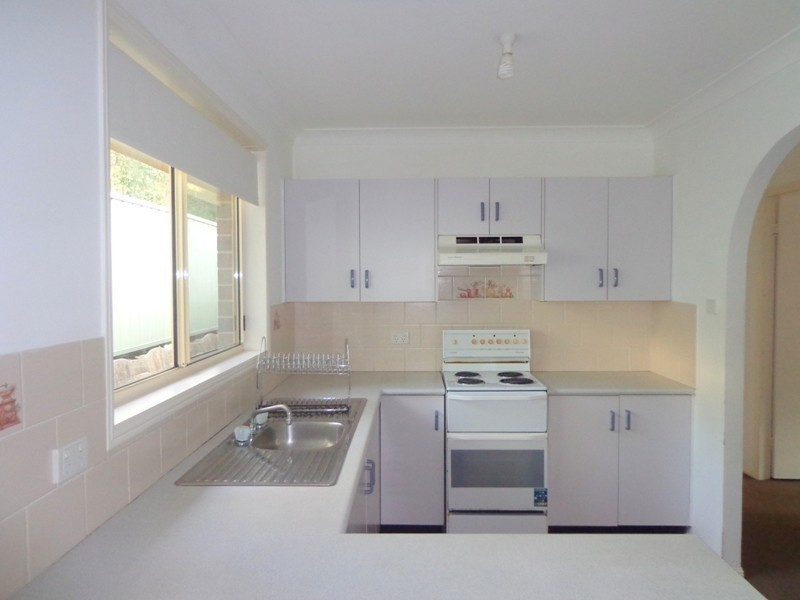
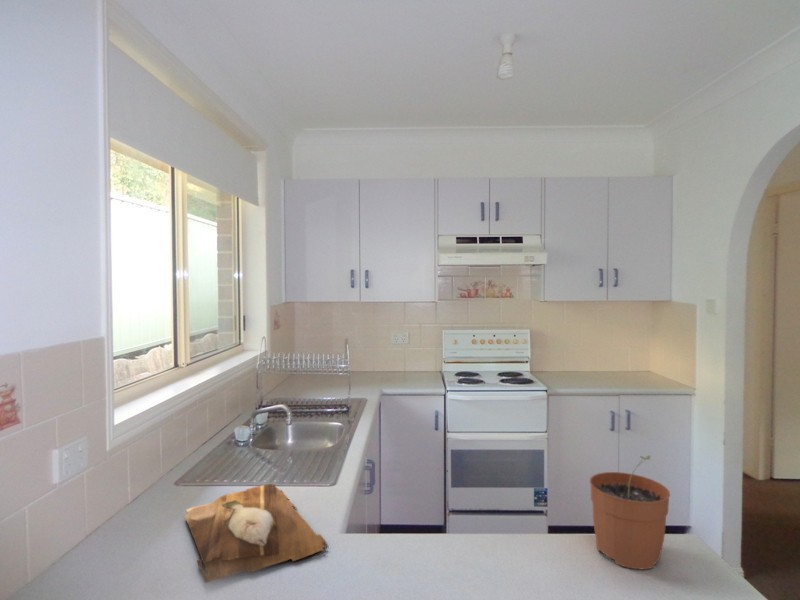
+ plant pot (628, 502)
+ cutting board (251, 520)
